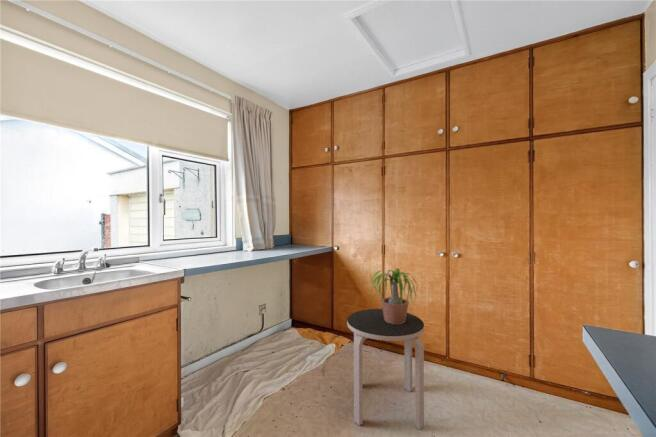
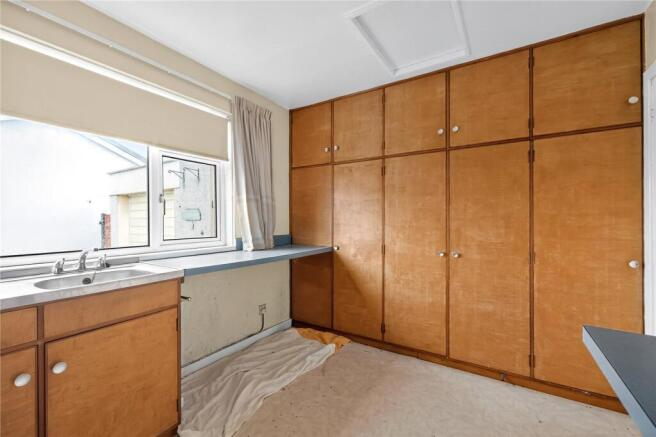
- potted plant (390, 295)
- side table (404, 362)
